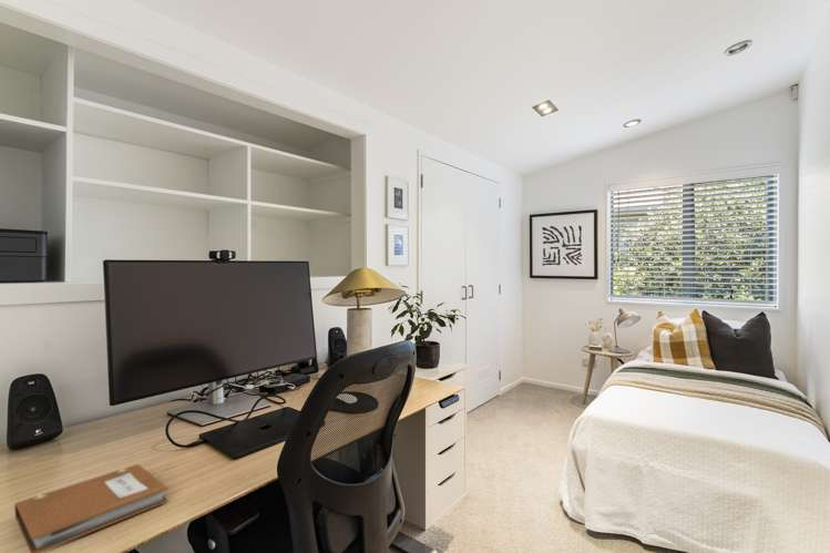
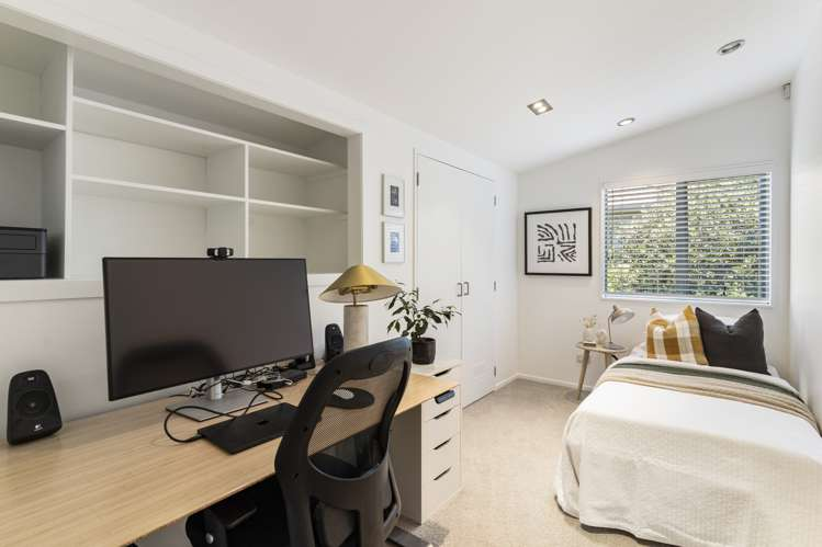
- notebook (96, 500)
